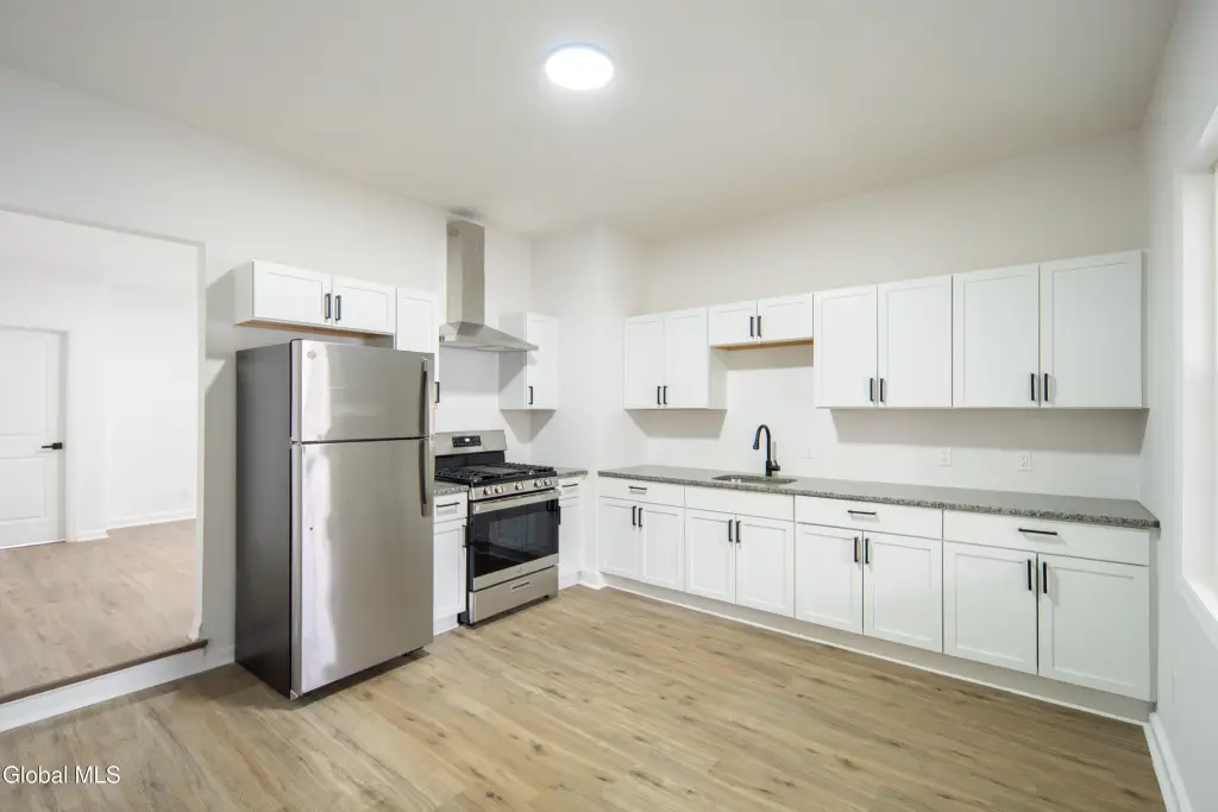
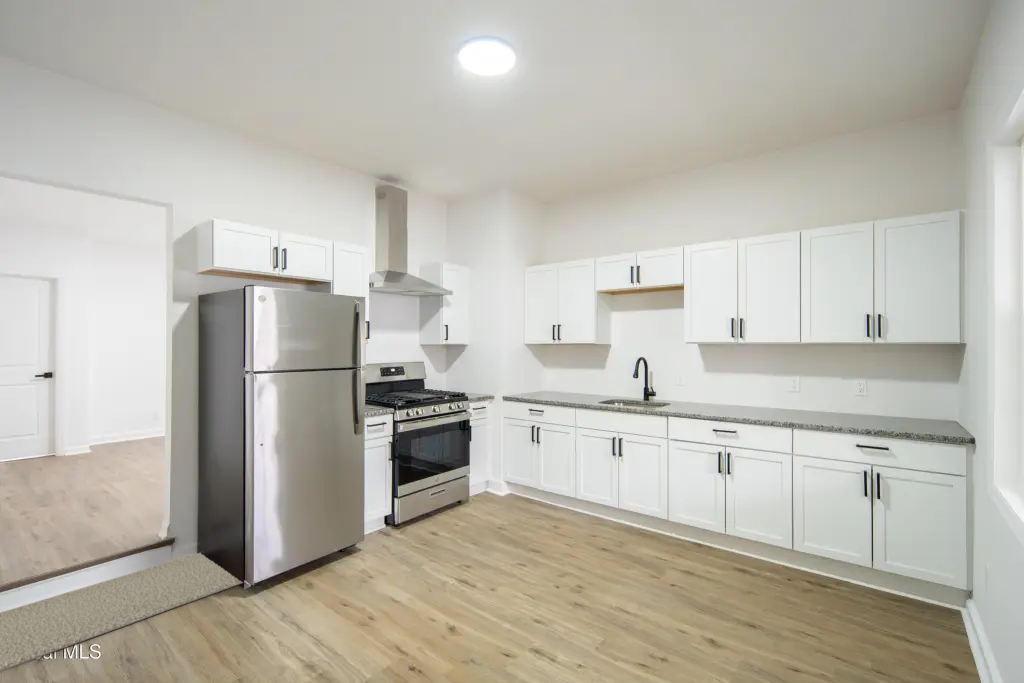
+ rug (154, 588)
